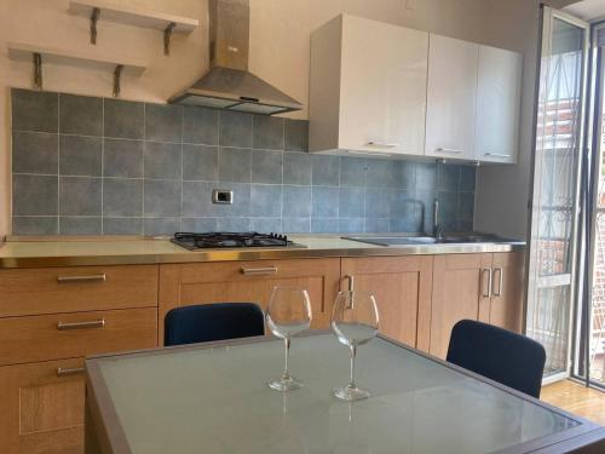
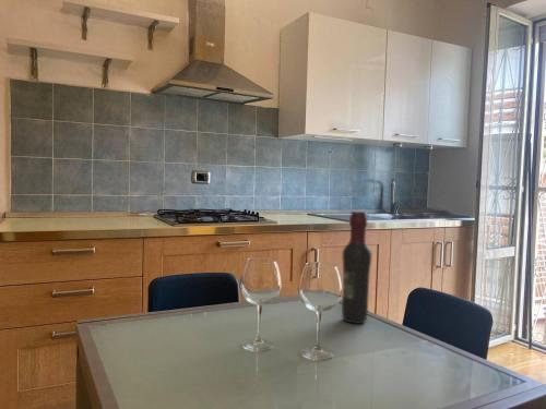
+ wine bottle (356, 266)
